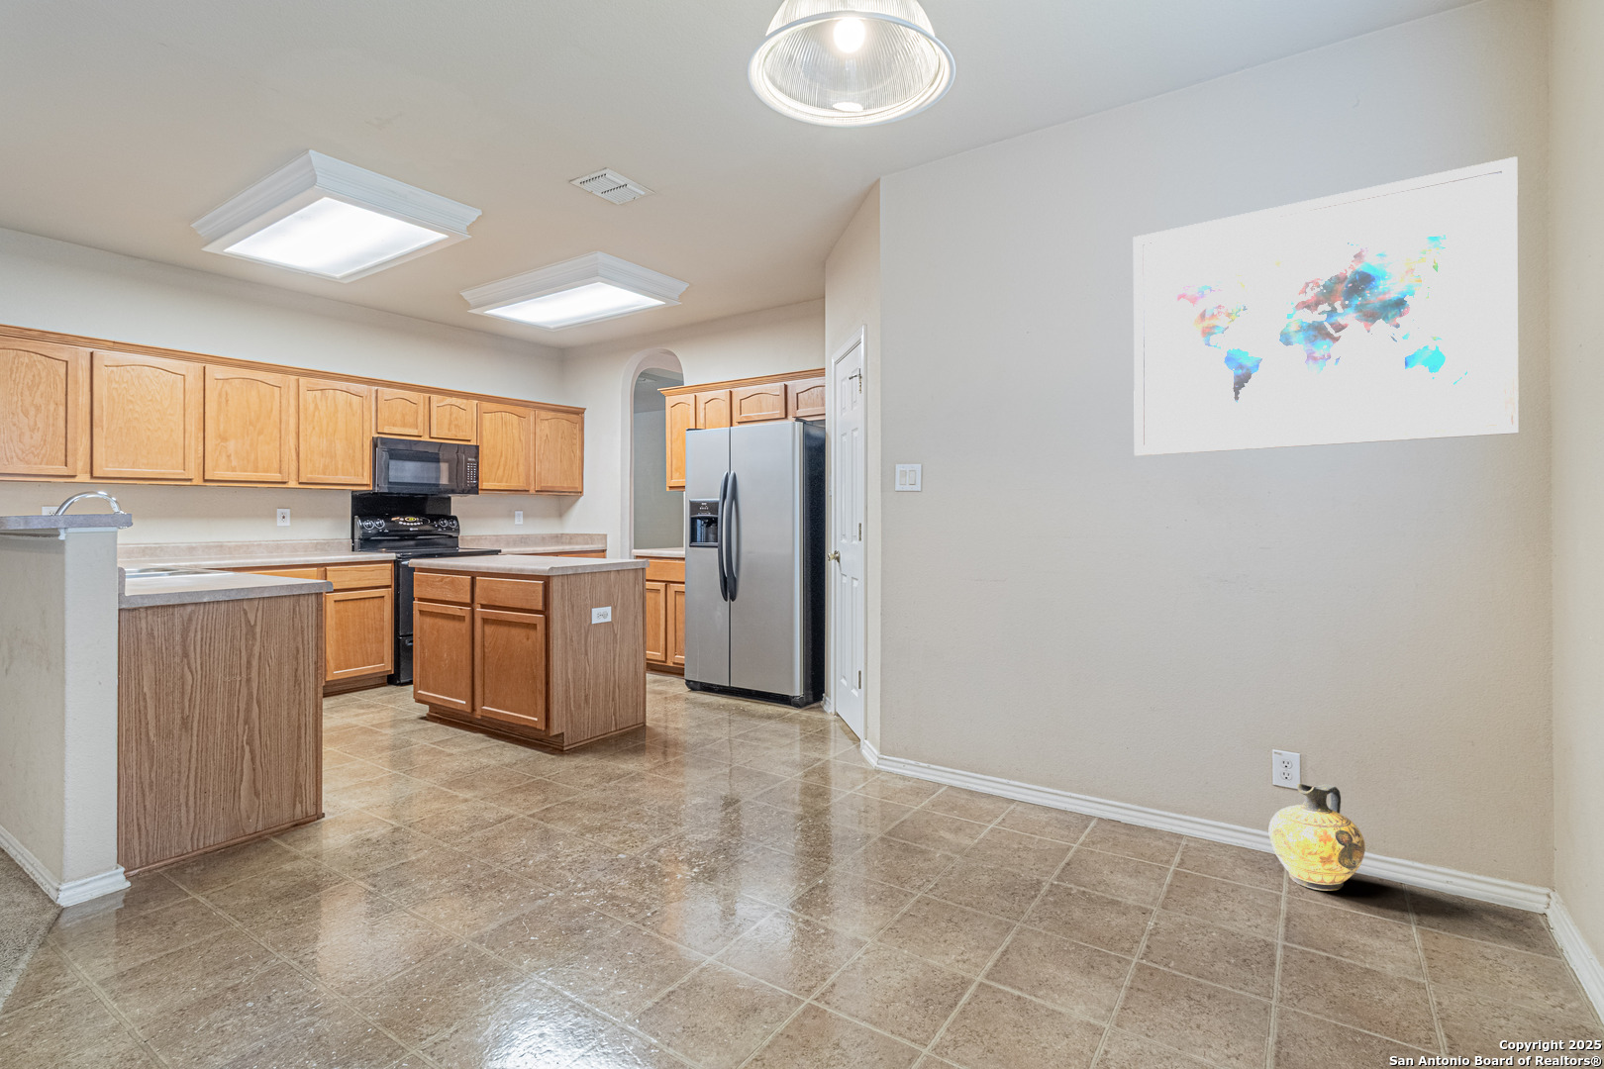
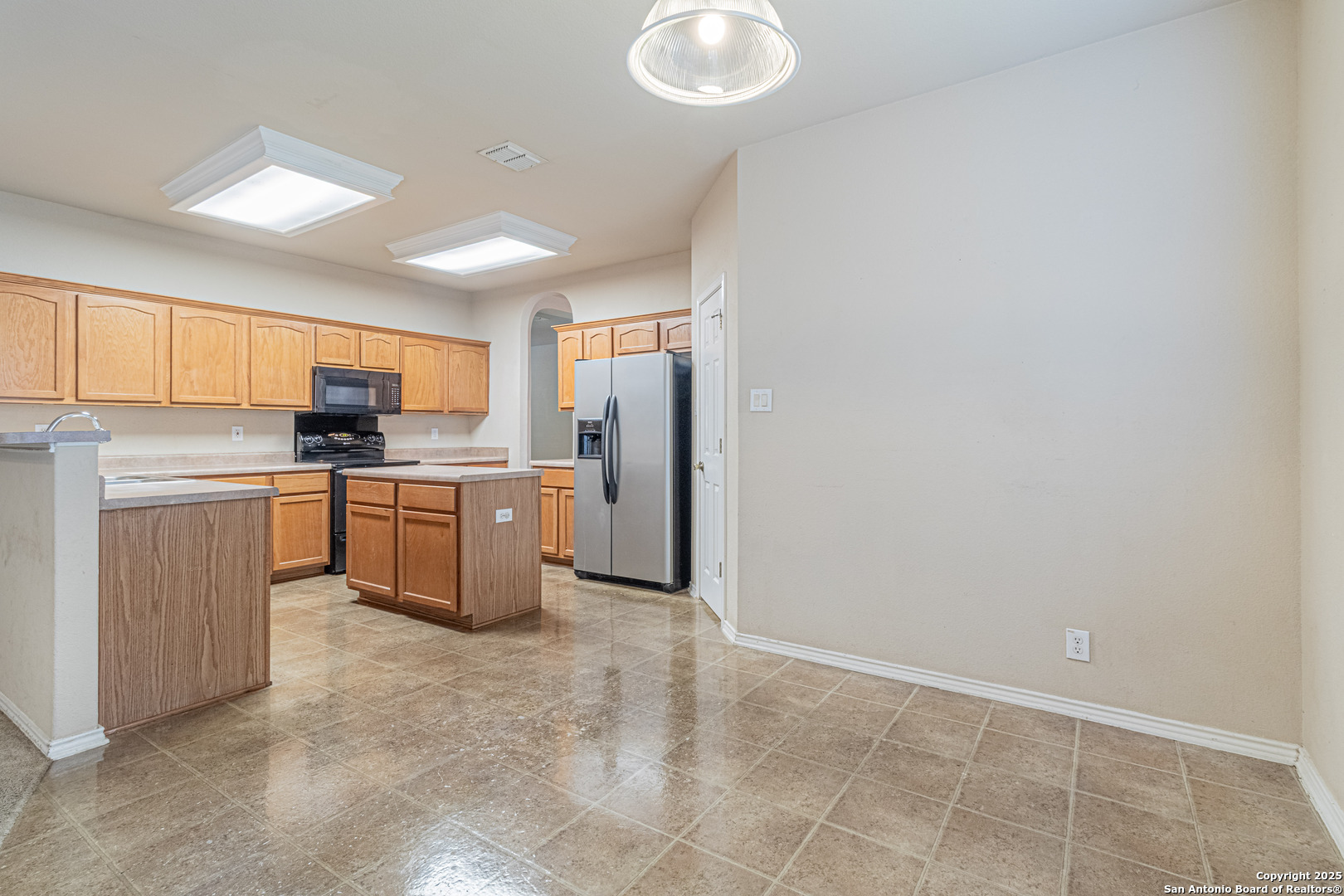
- wall art (1303, 323)
- ceramic jug (1315, 832)
